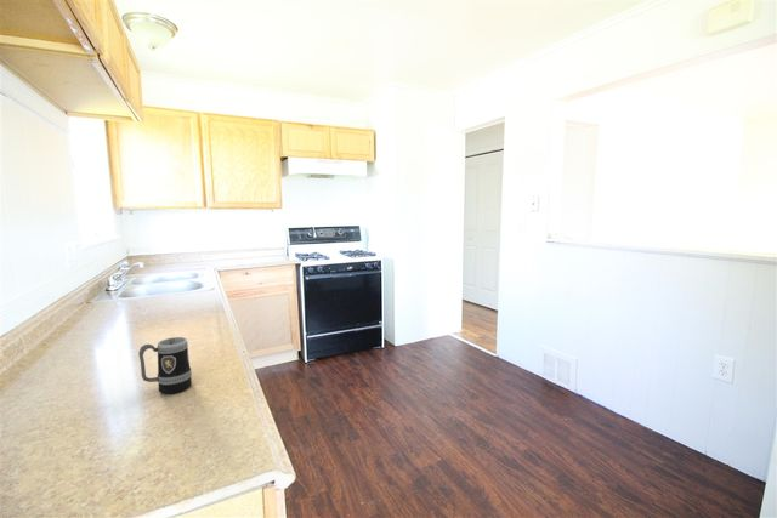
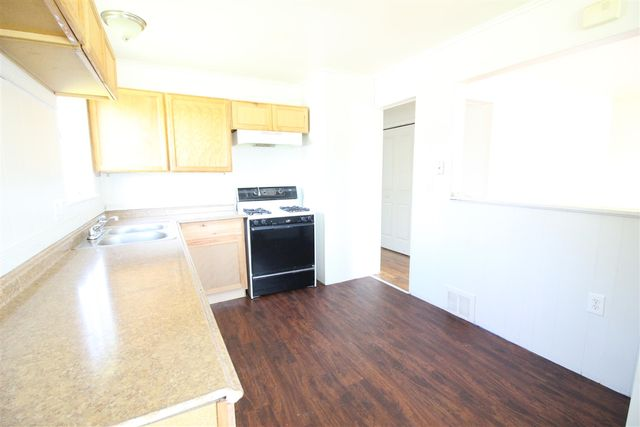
- mug (165, 365)
